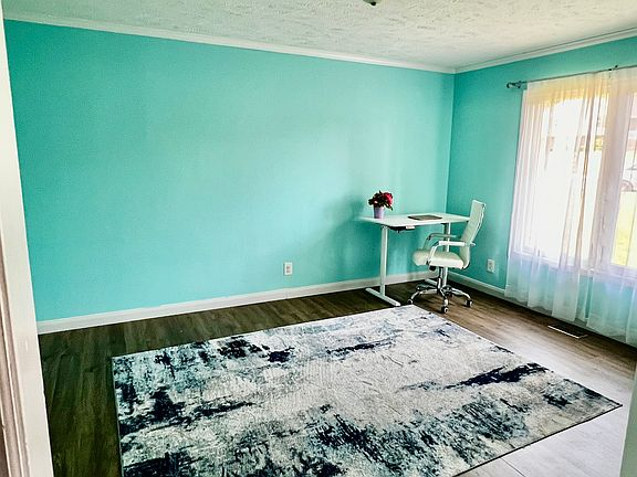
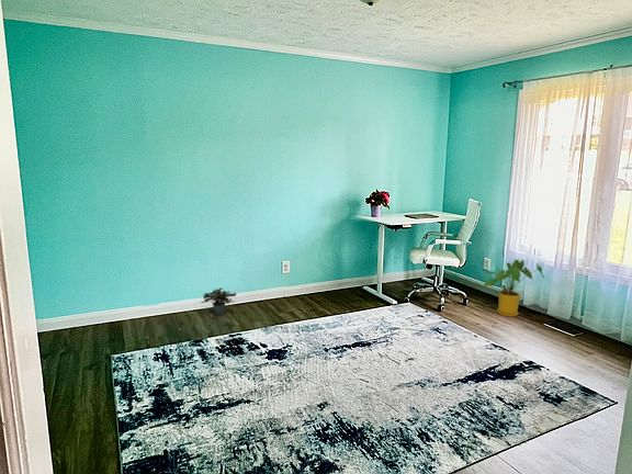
+ house plant (509, 286)
+ potted plant (218, 302)
